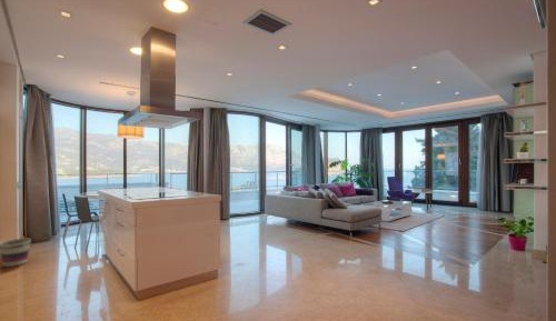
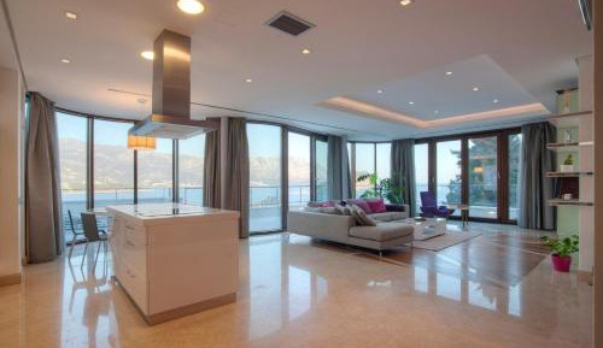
- basket (14, 252)
